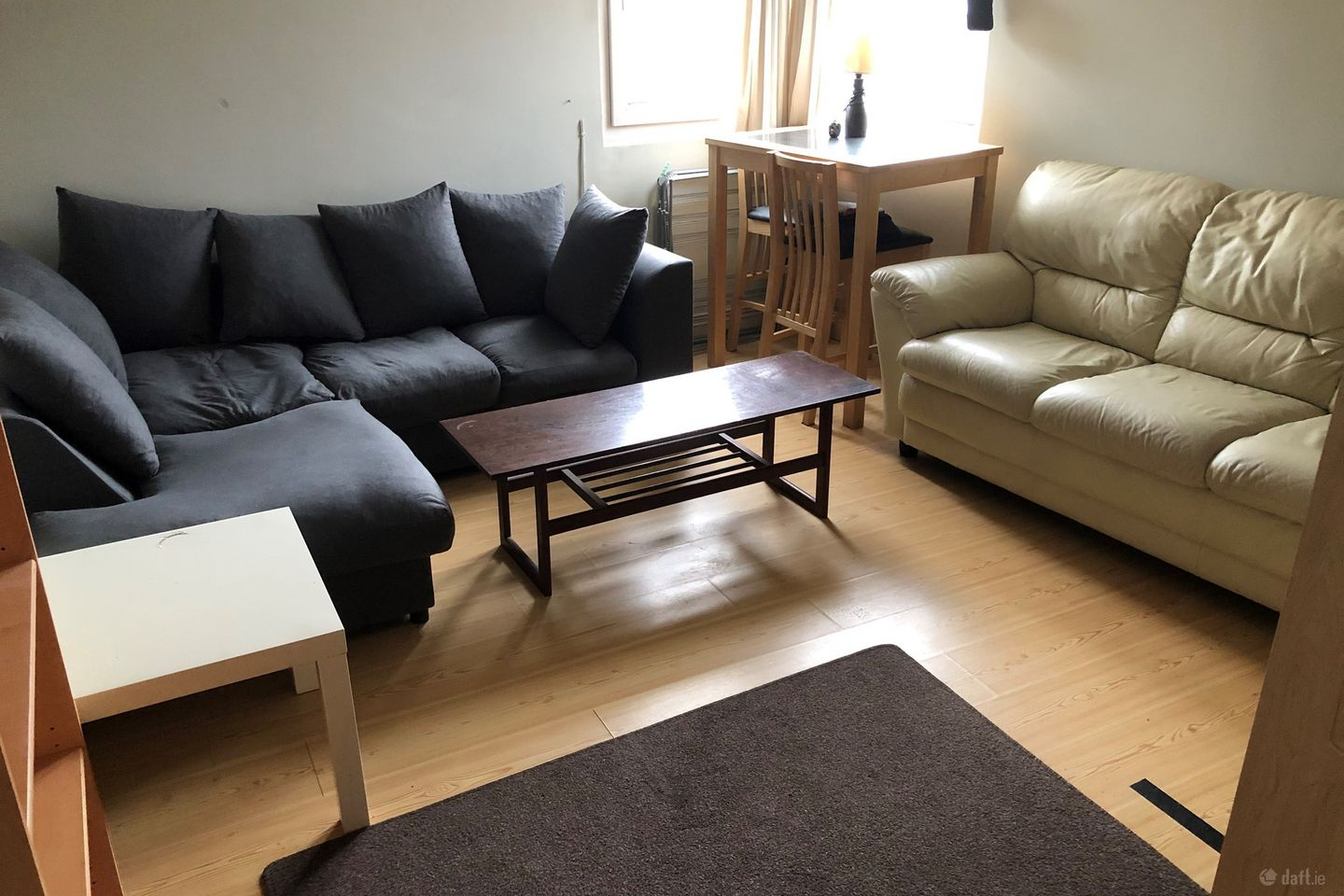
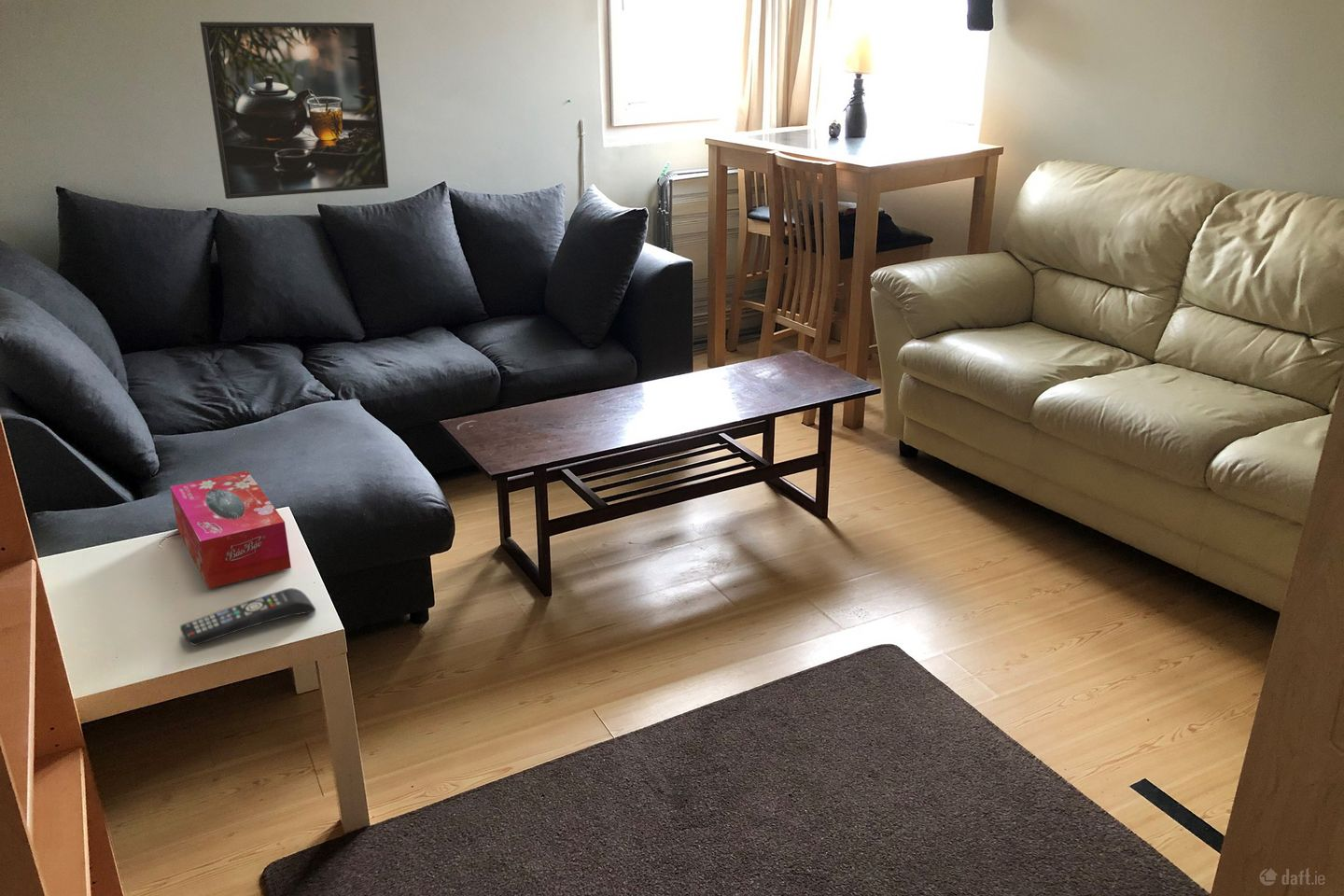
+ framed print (300, 109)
+ tissue box (229, 525)
+ remote control (248, 615)
